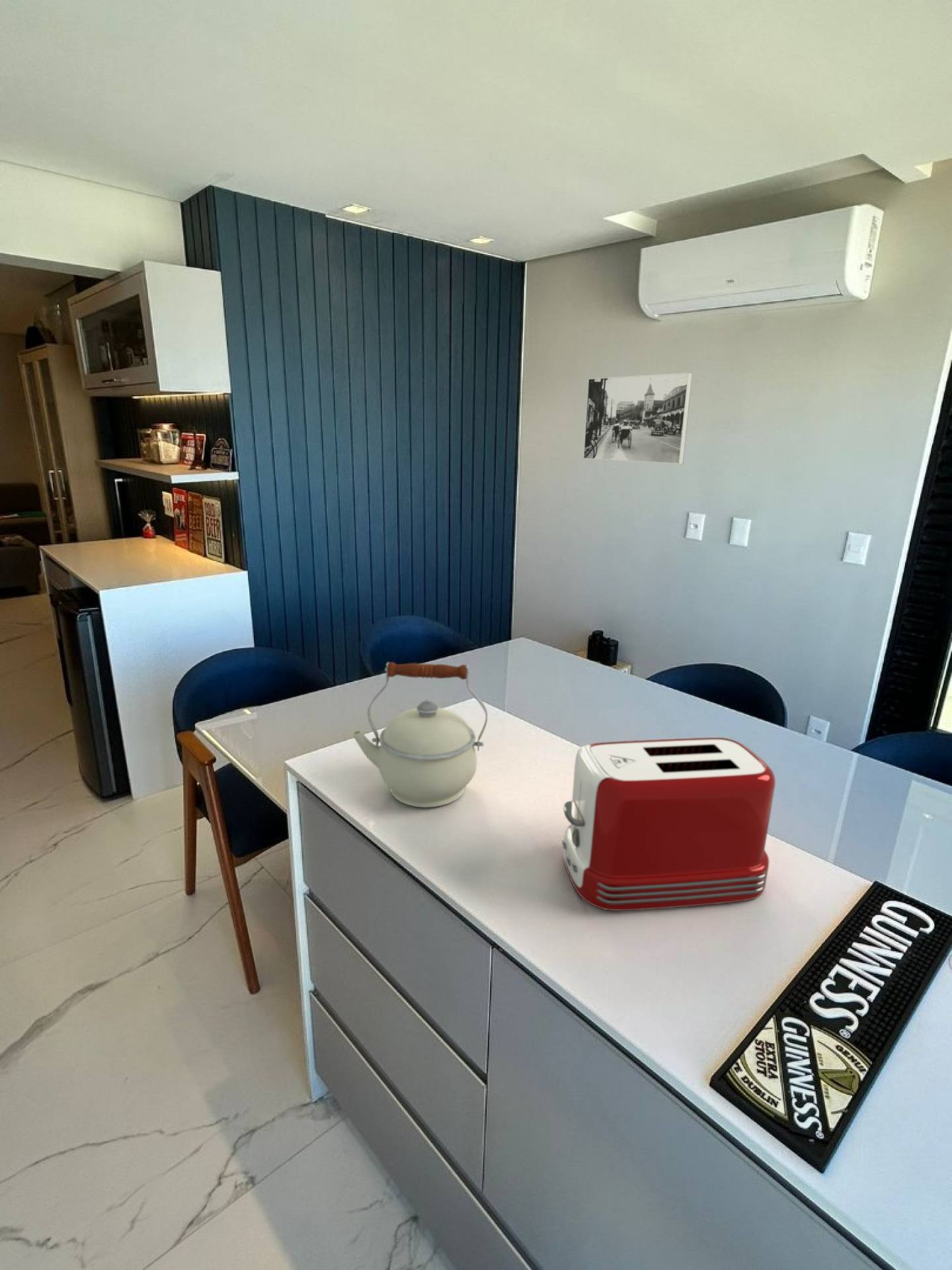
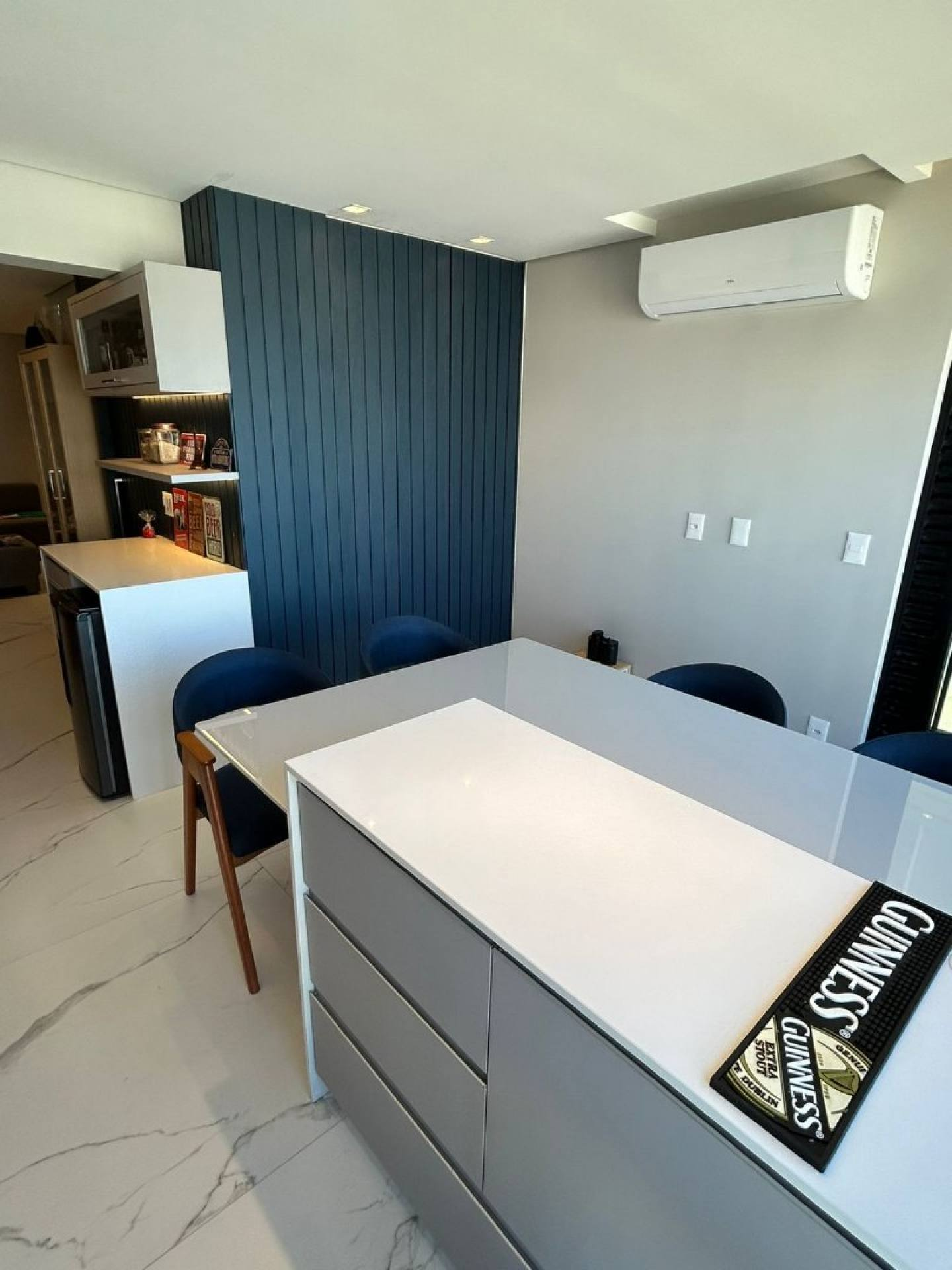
- kettle (418, 728)
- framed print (633, 419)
- toaster (668, 815)
